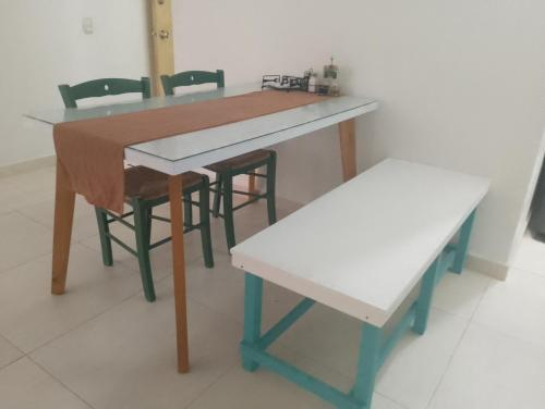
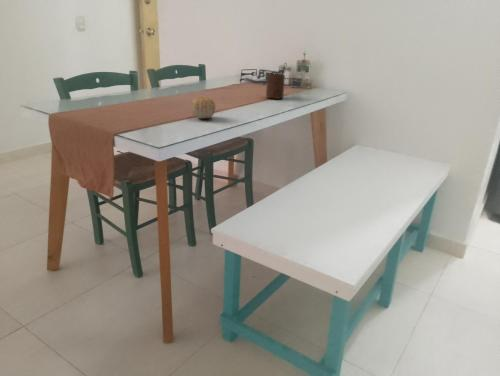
+ fruit (203, 107)
+ cup (274, 85)
